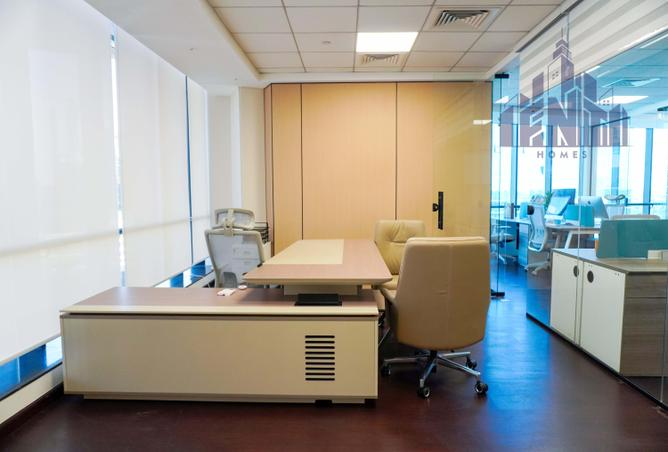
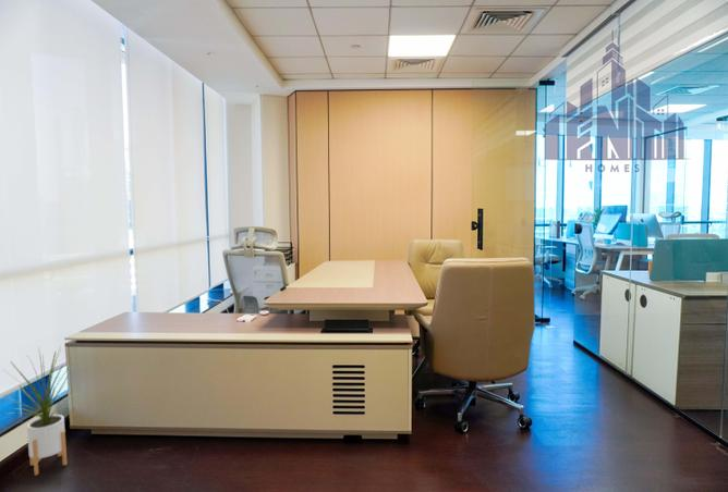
+ house plant (44, 407)
